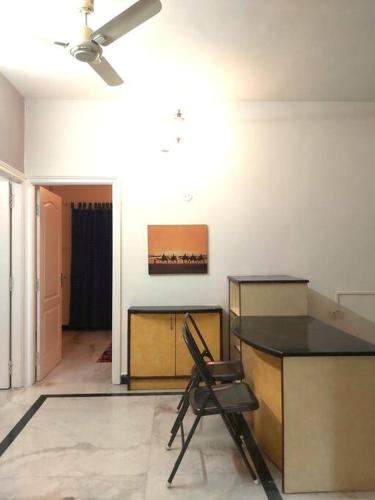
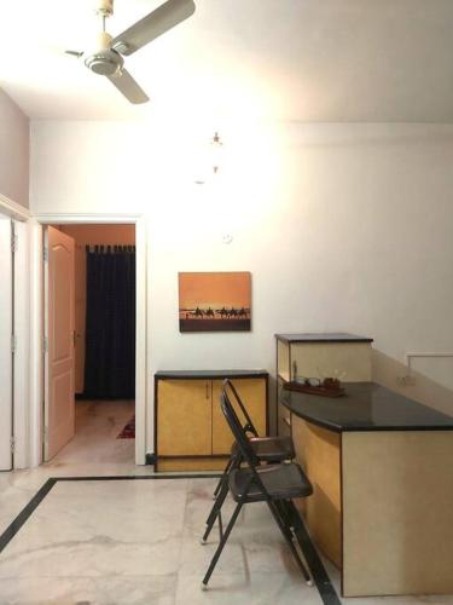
+ desk organizer (314, 378)
